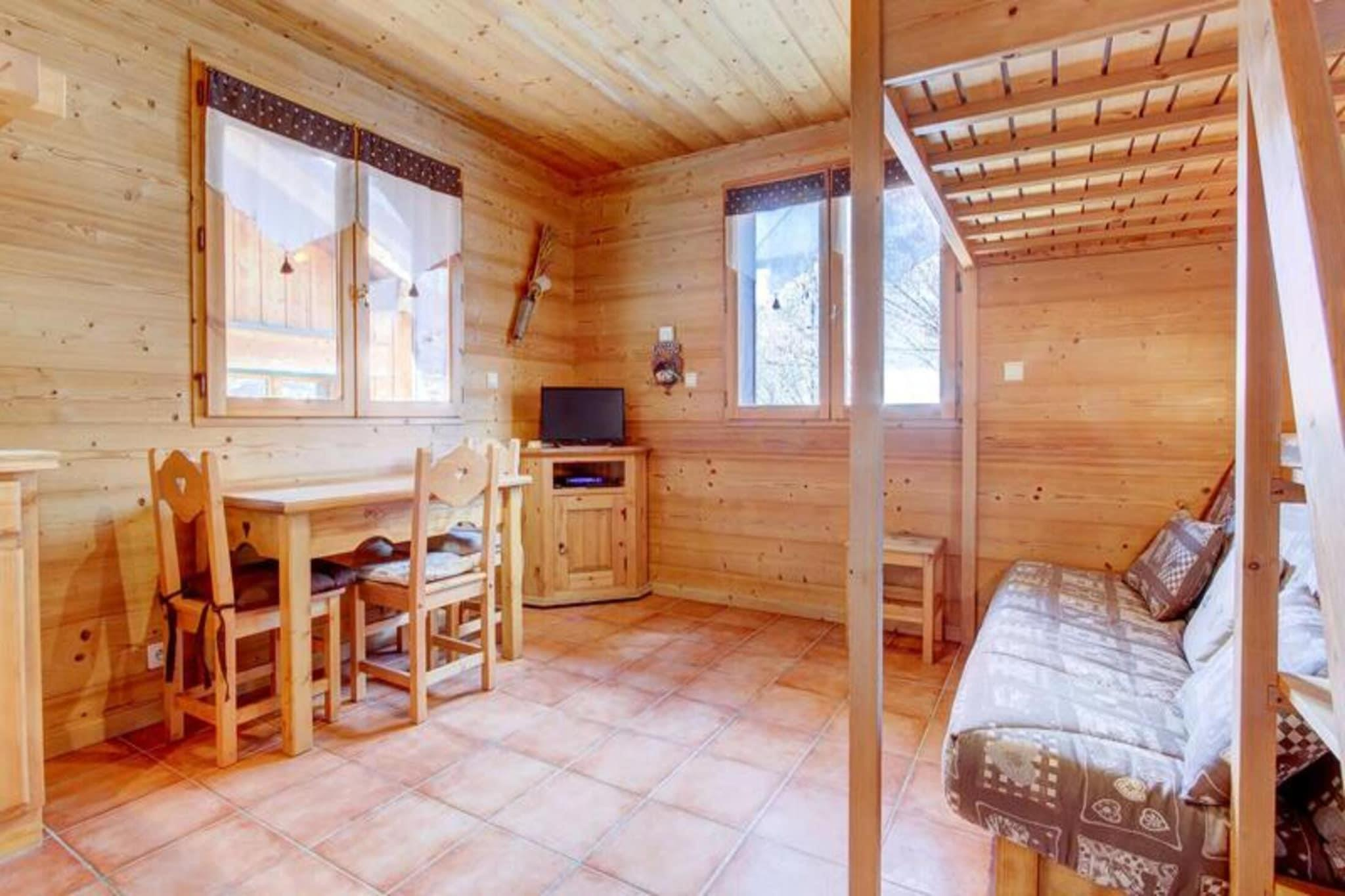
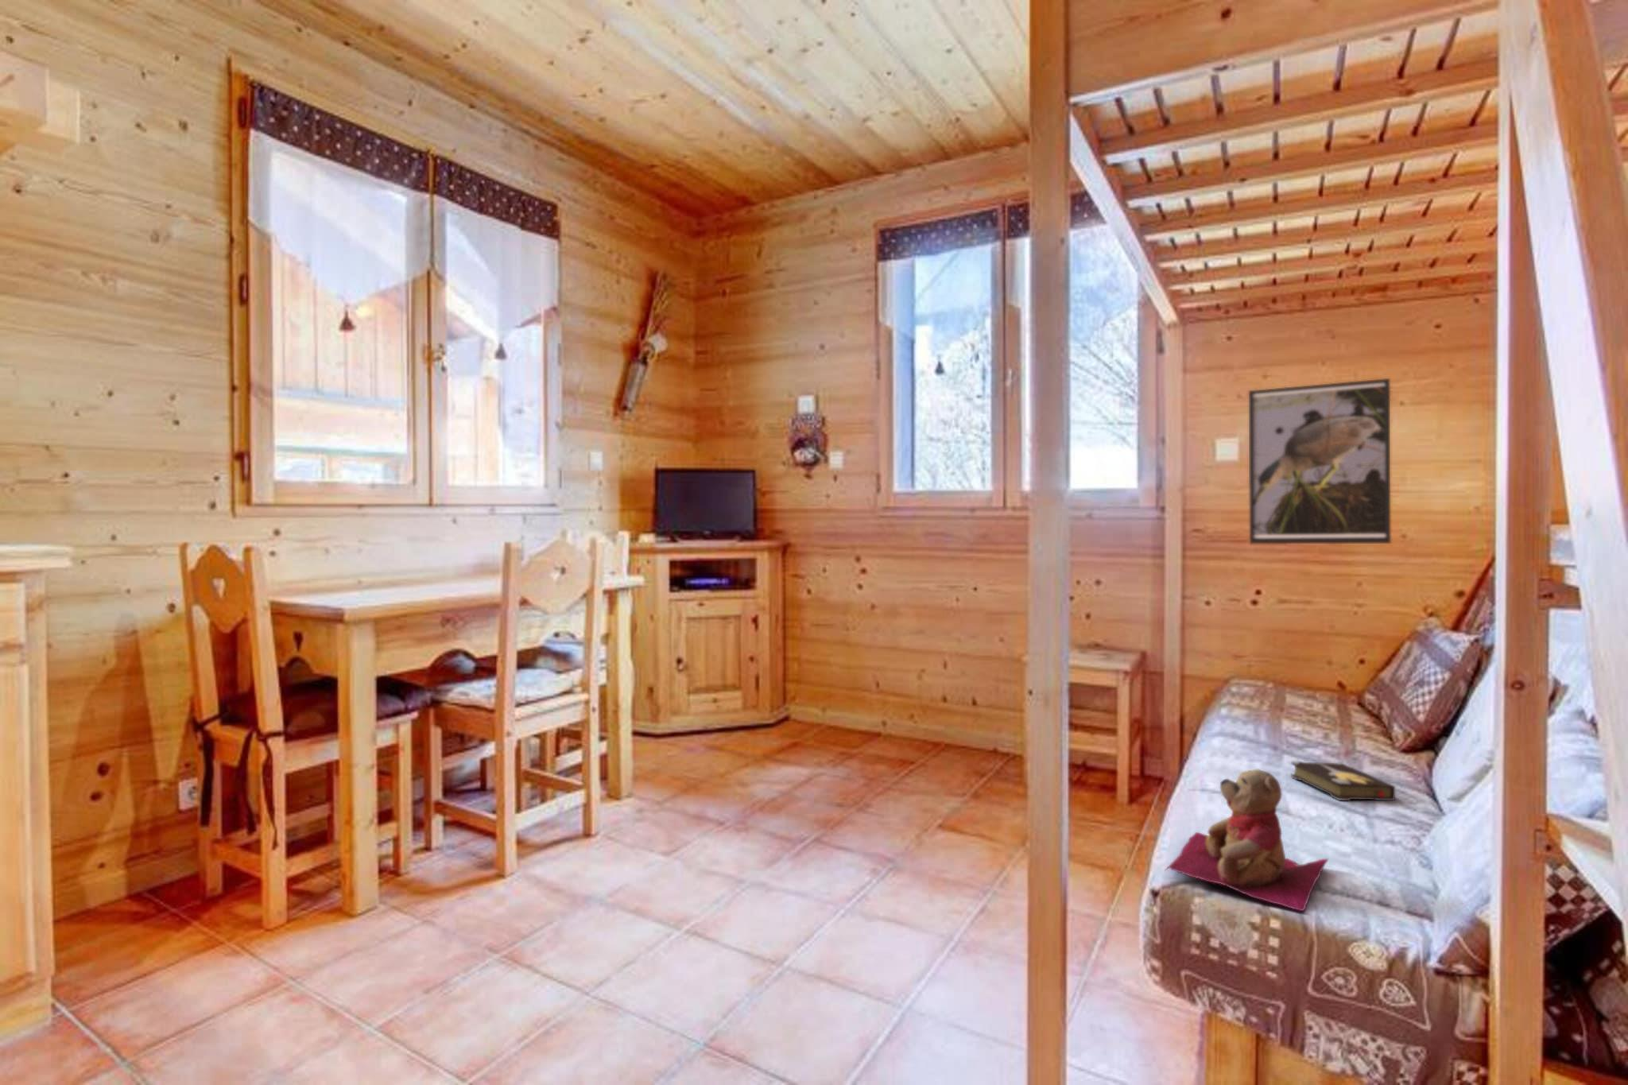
+ teddy bear (1244, 820)
+ hardback book (1340, 779)
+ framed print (1317, 464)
